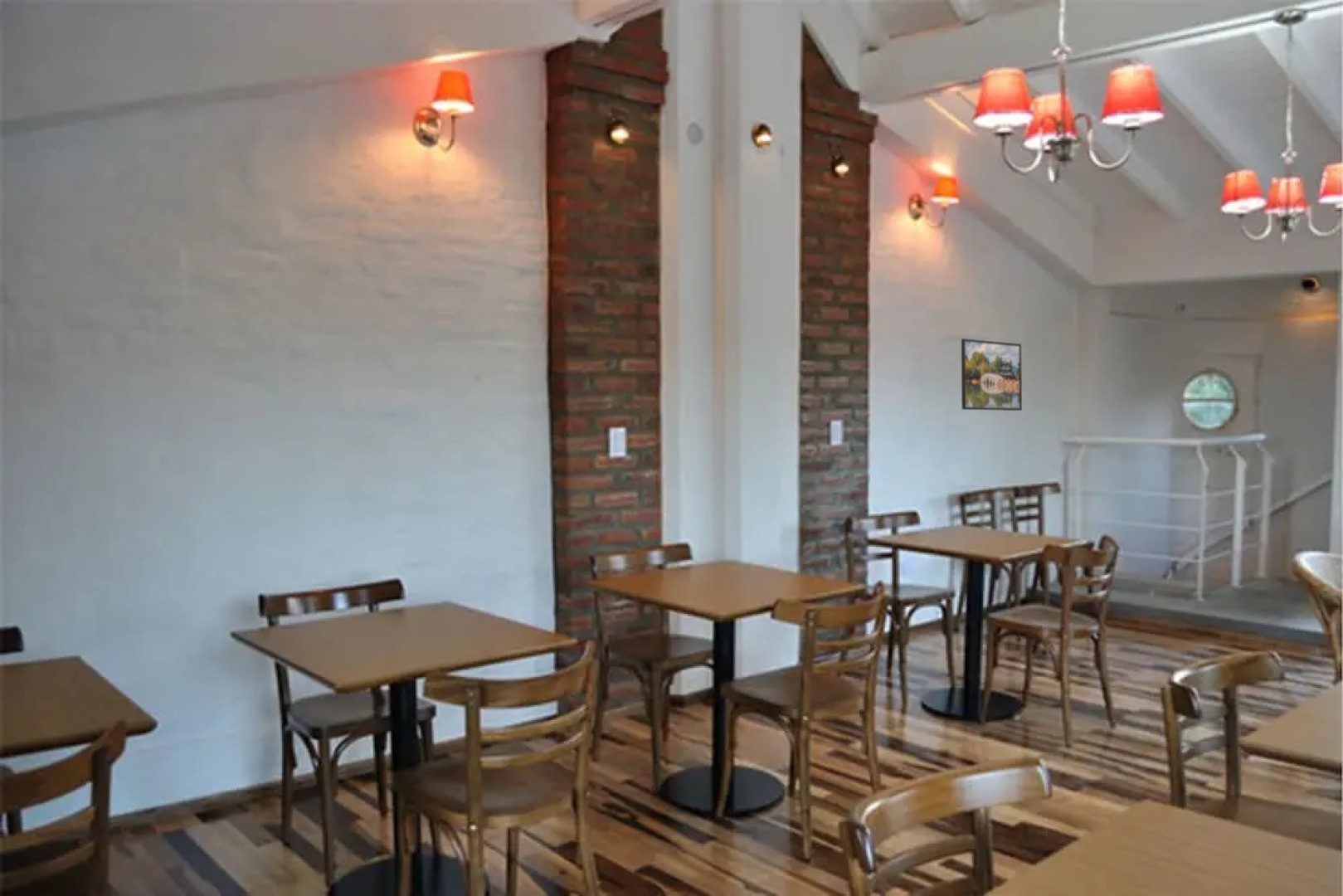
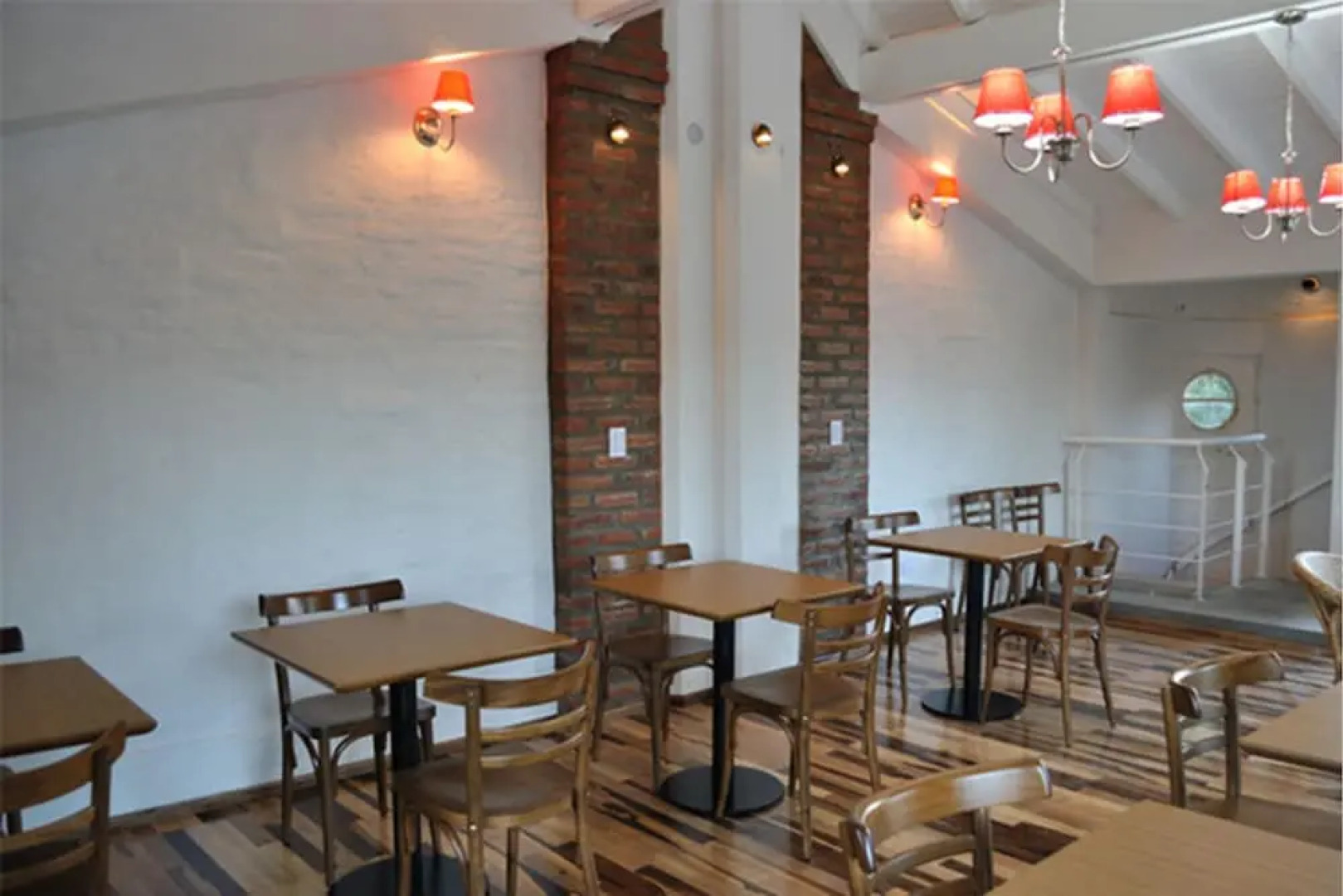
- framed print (992, 375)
